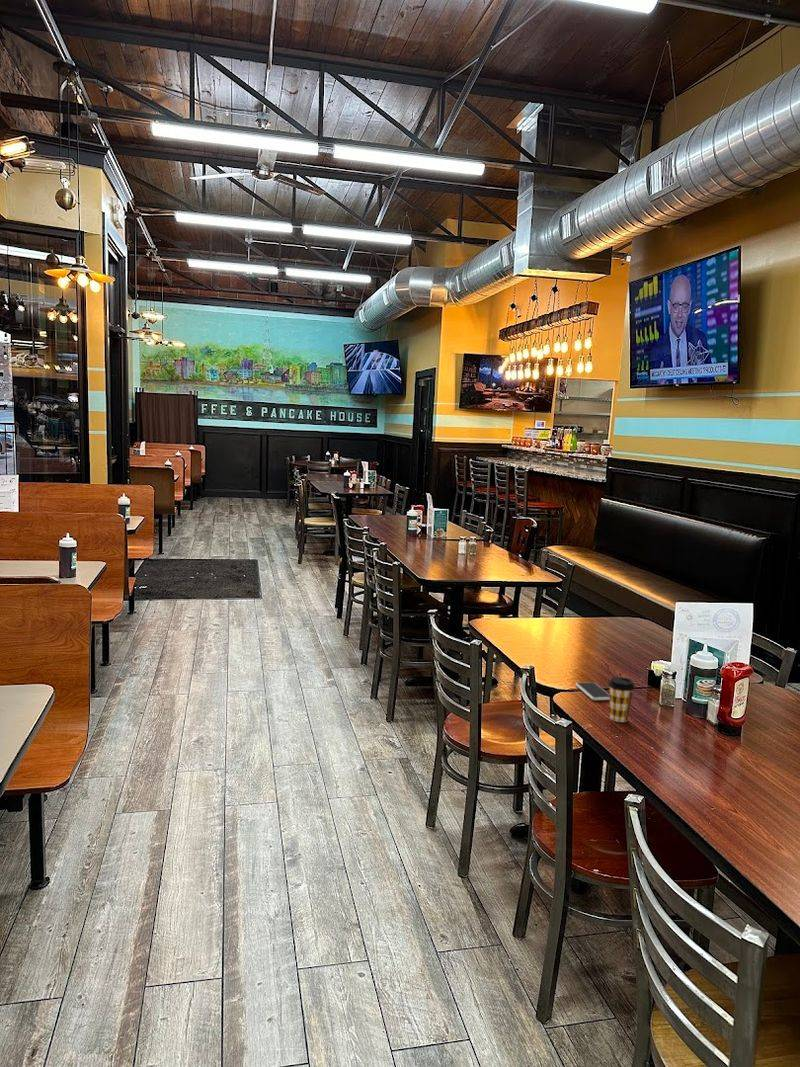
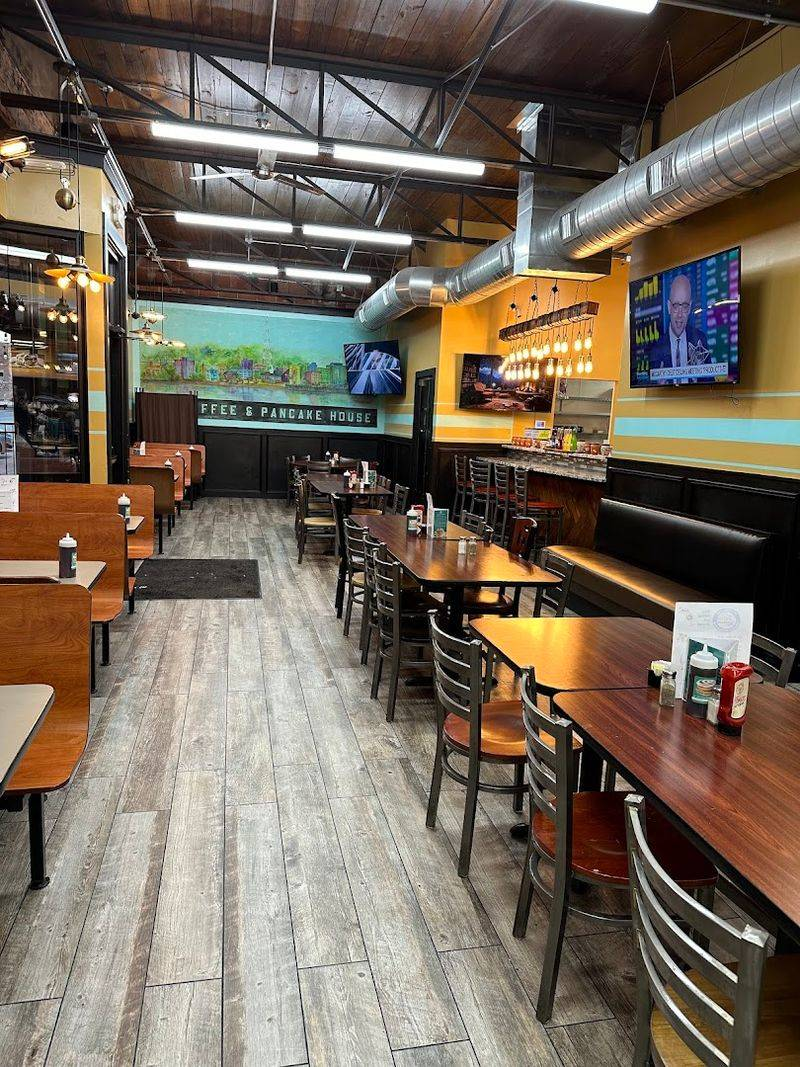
- coffee cup (620, 699)
- smartphone (593, 691)
